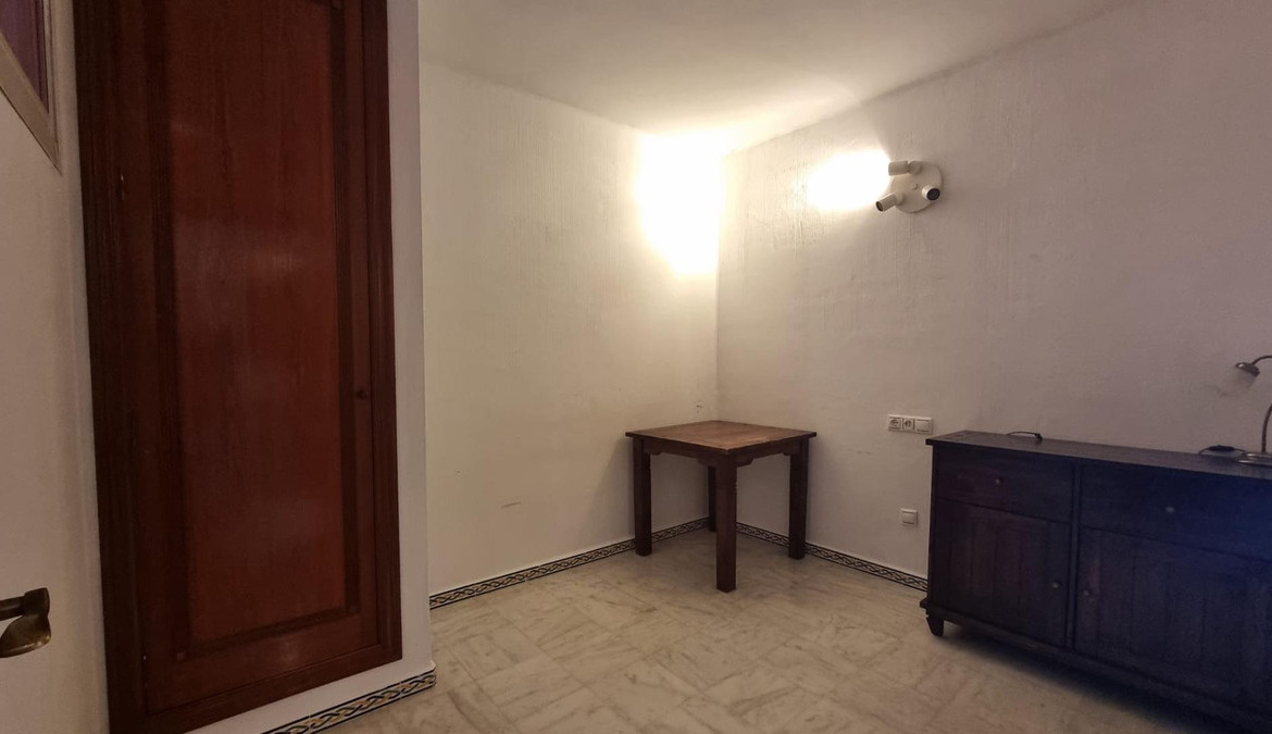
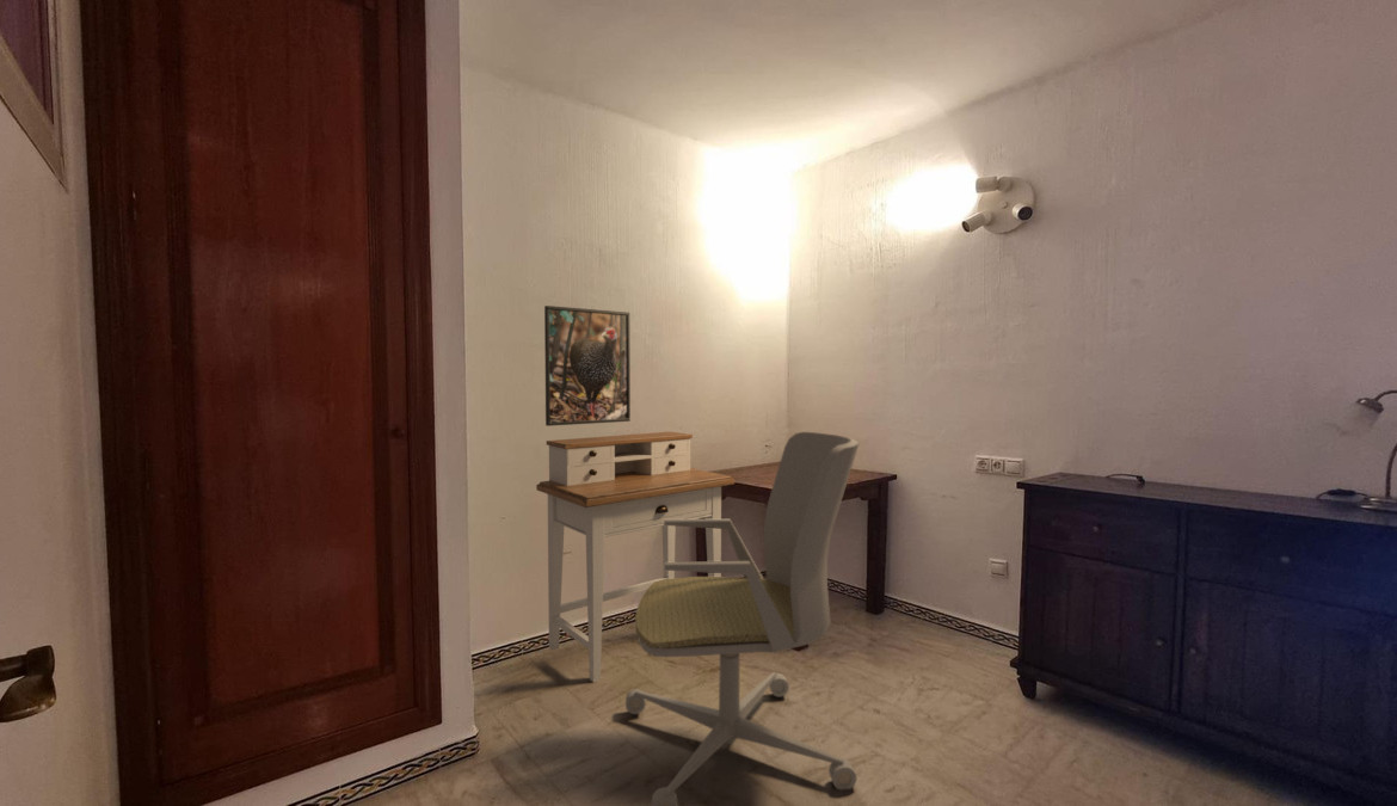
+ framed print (589, 367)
+ desk (636, 530)
+ office chair (730, 592)
